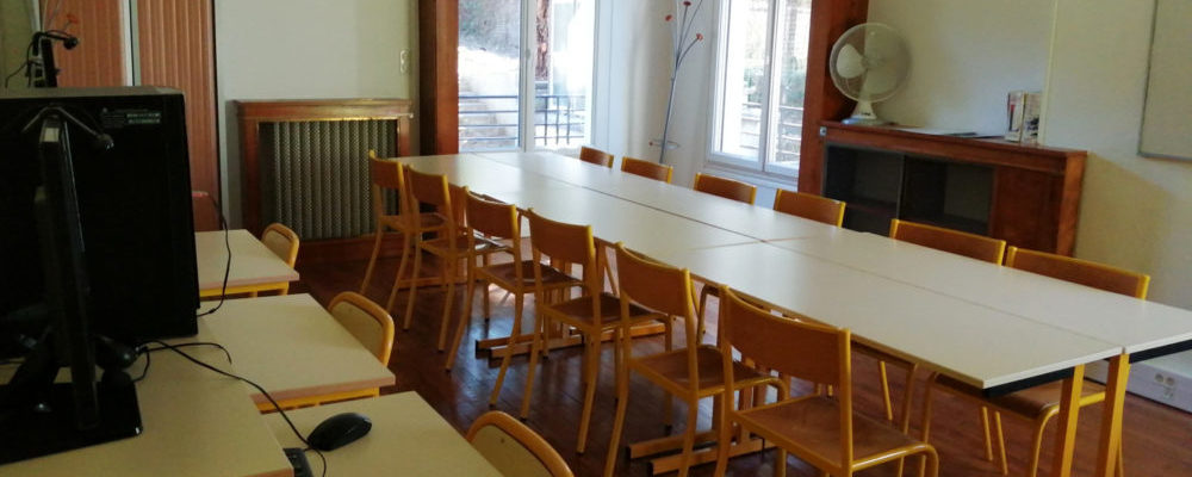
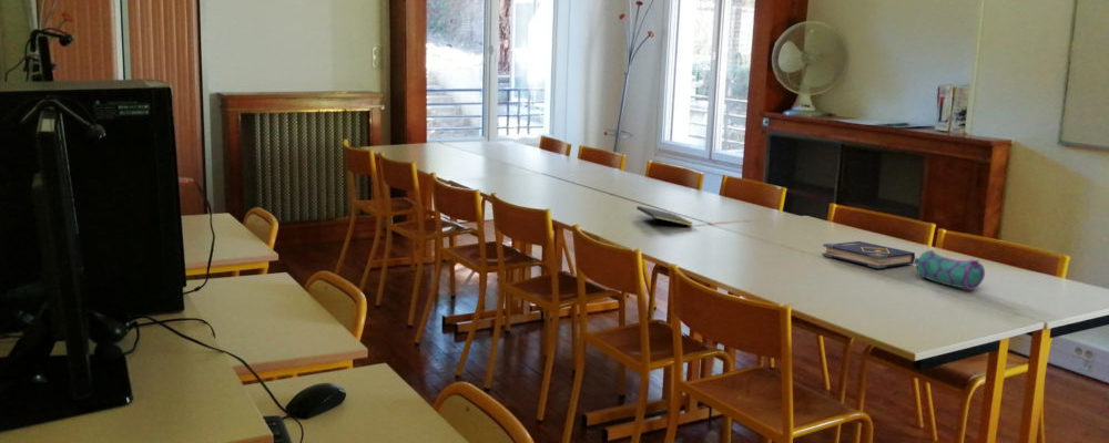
+ notepad (663, 215)
+ pencil case (948, 269)
+ book (868, 254)
